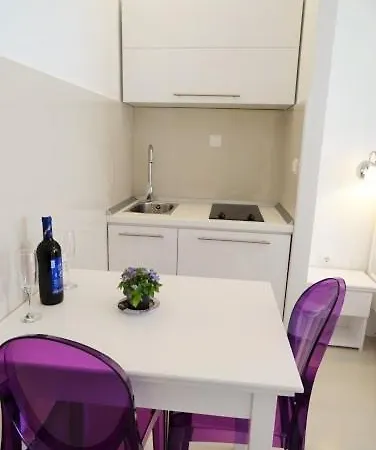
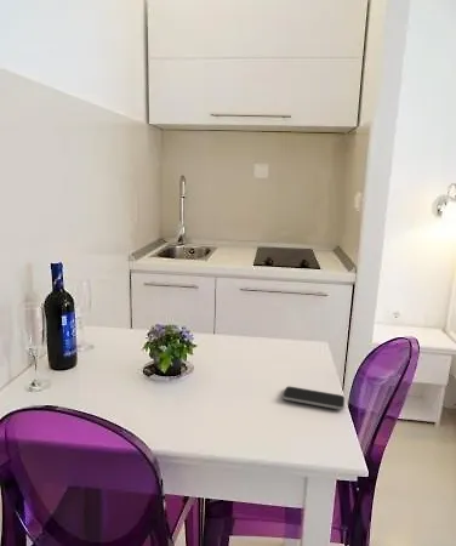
+ smartphone (313, 397)
